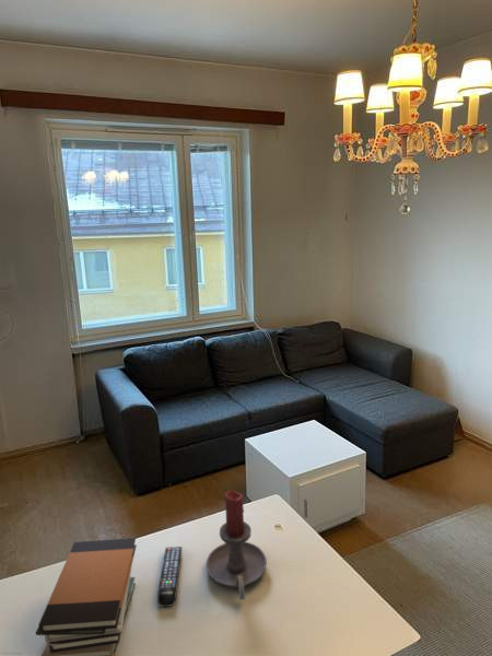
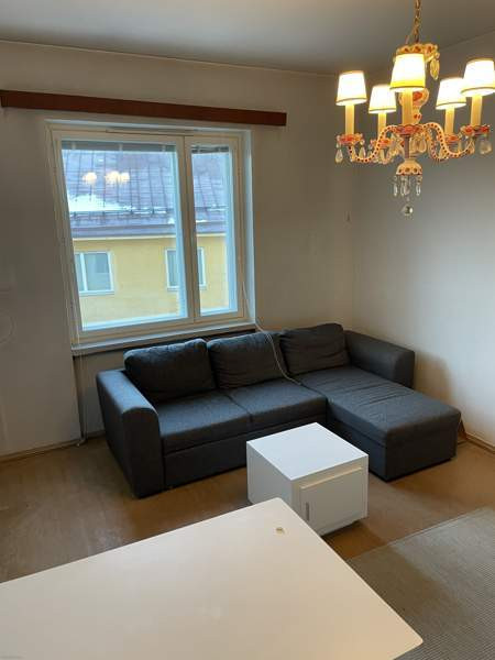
- remote control (171, 572)
- book stack (93, 598)
- candle holder (236, 537)
